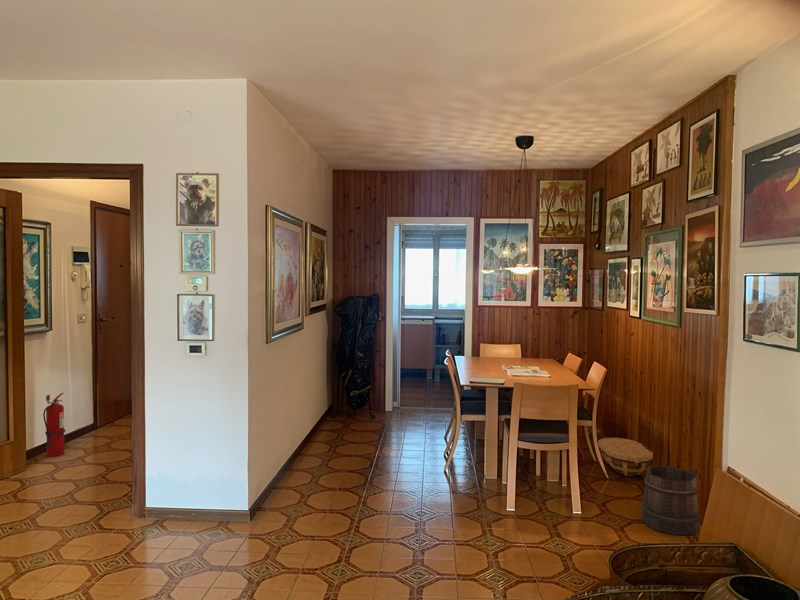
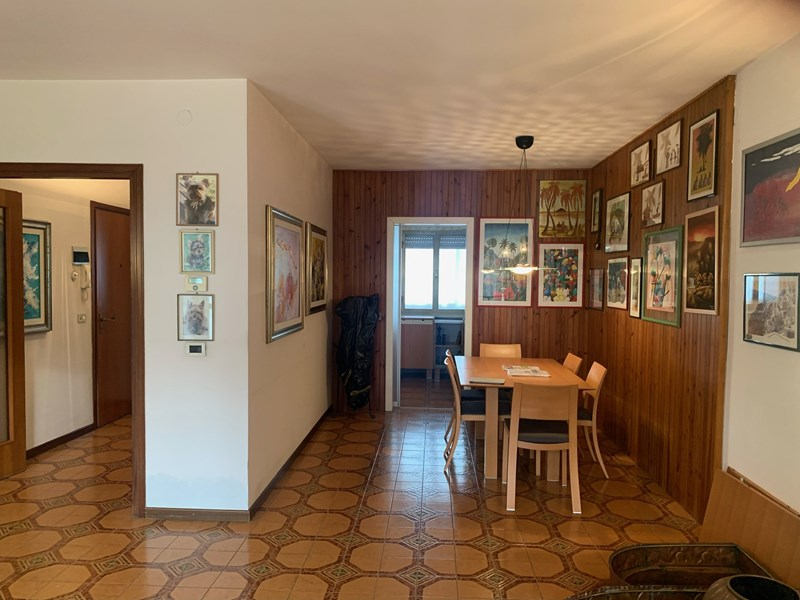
- basket (624, 459)
- bucket (670, 495)
- fire extinguisher (54, 425)
